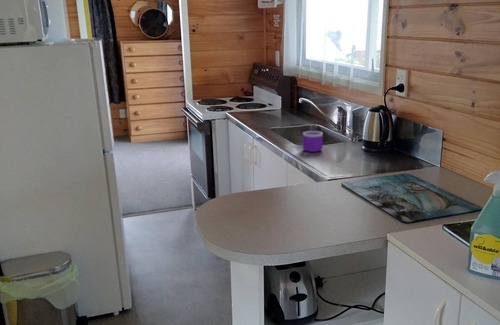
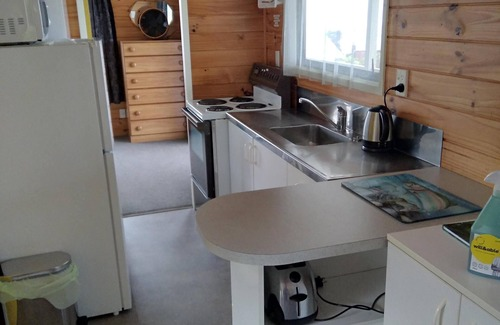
- mug (312, 141)
